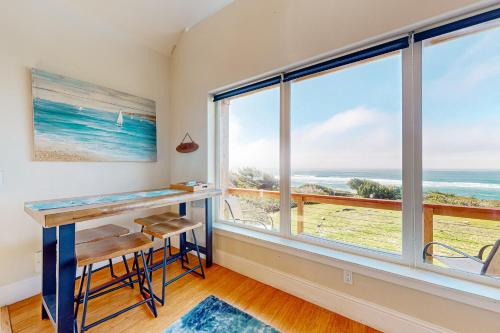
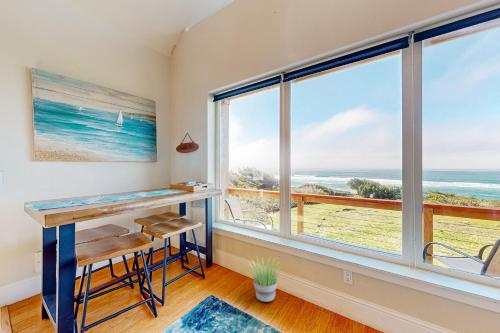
+ potted plant (265, 280)
